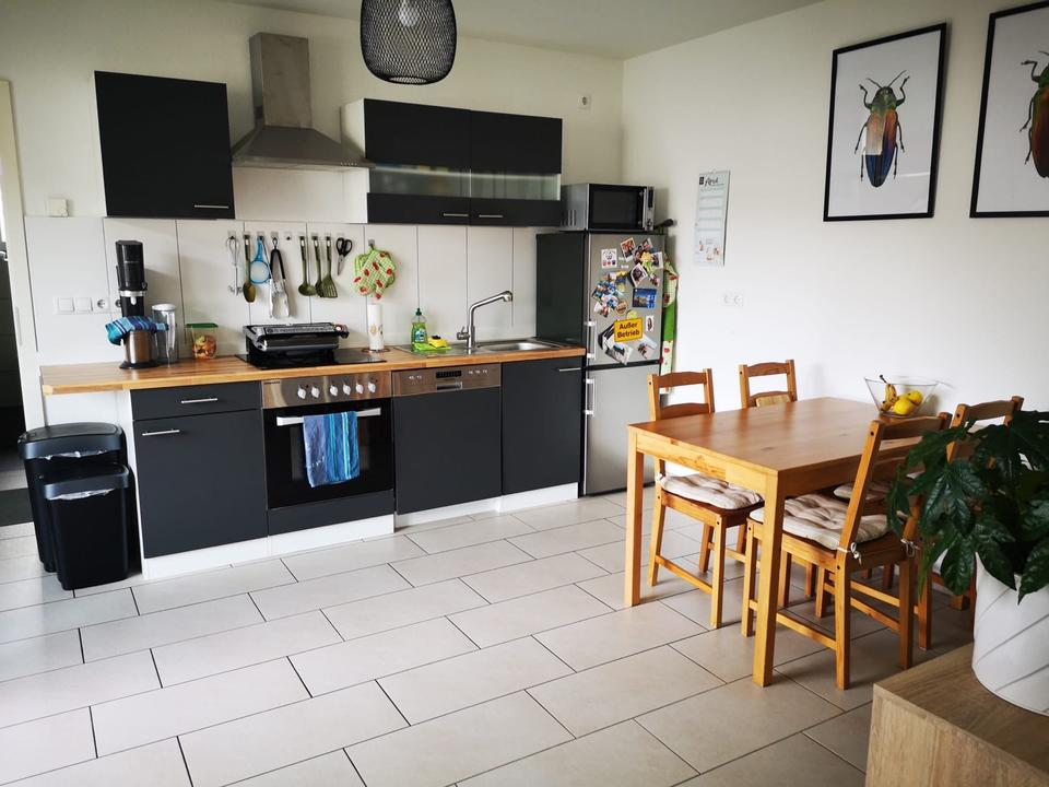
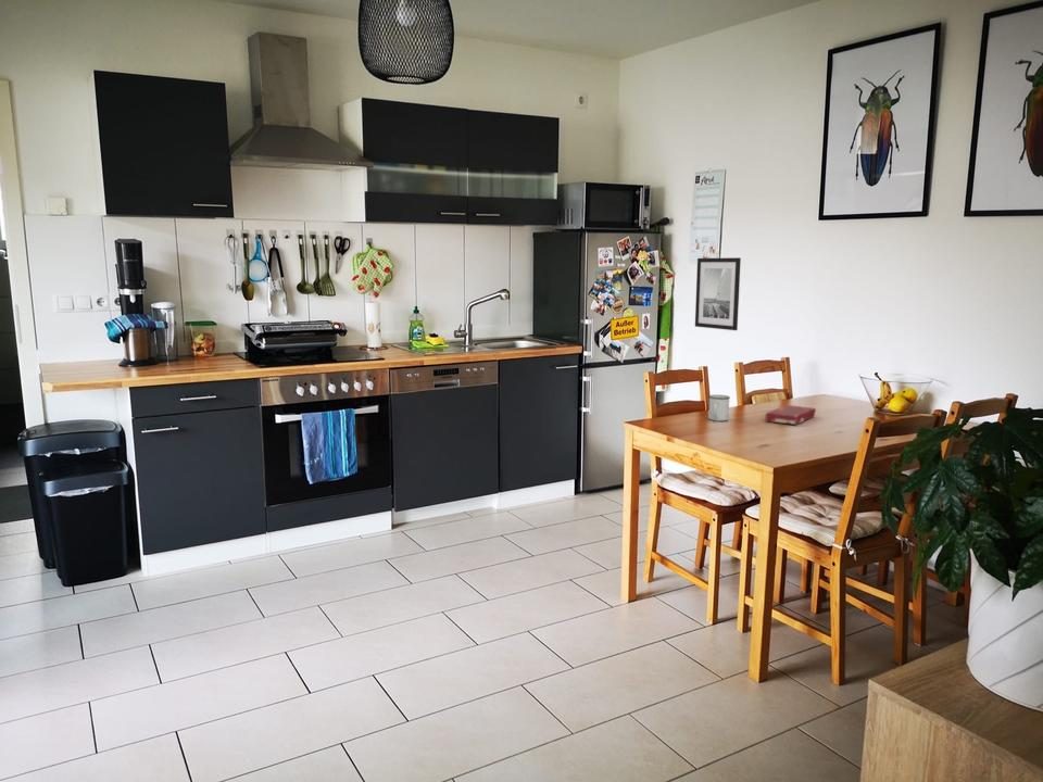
+ book (790, 414)
+ mug (717, 408)
+ wall art (716, 293)
